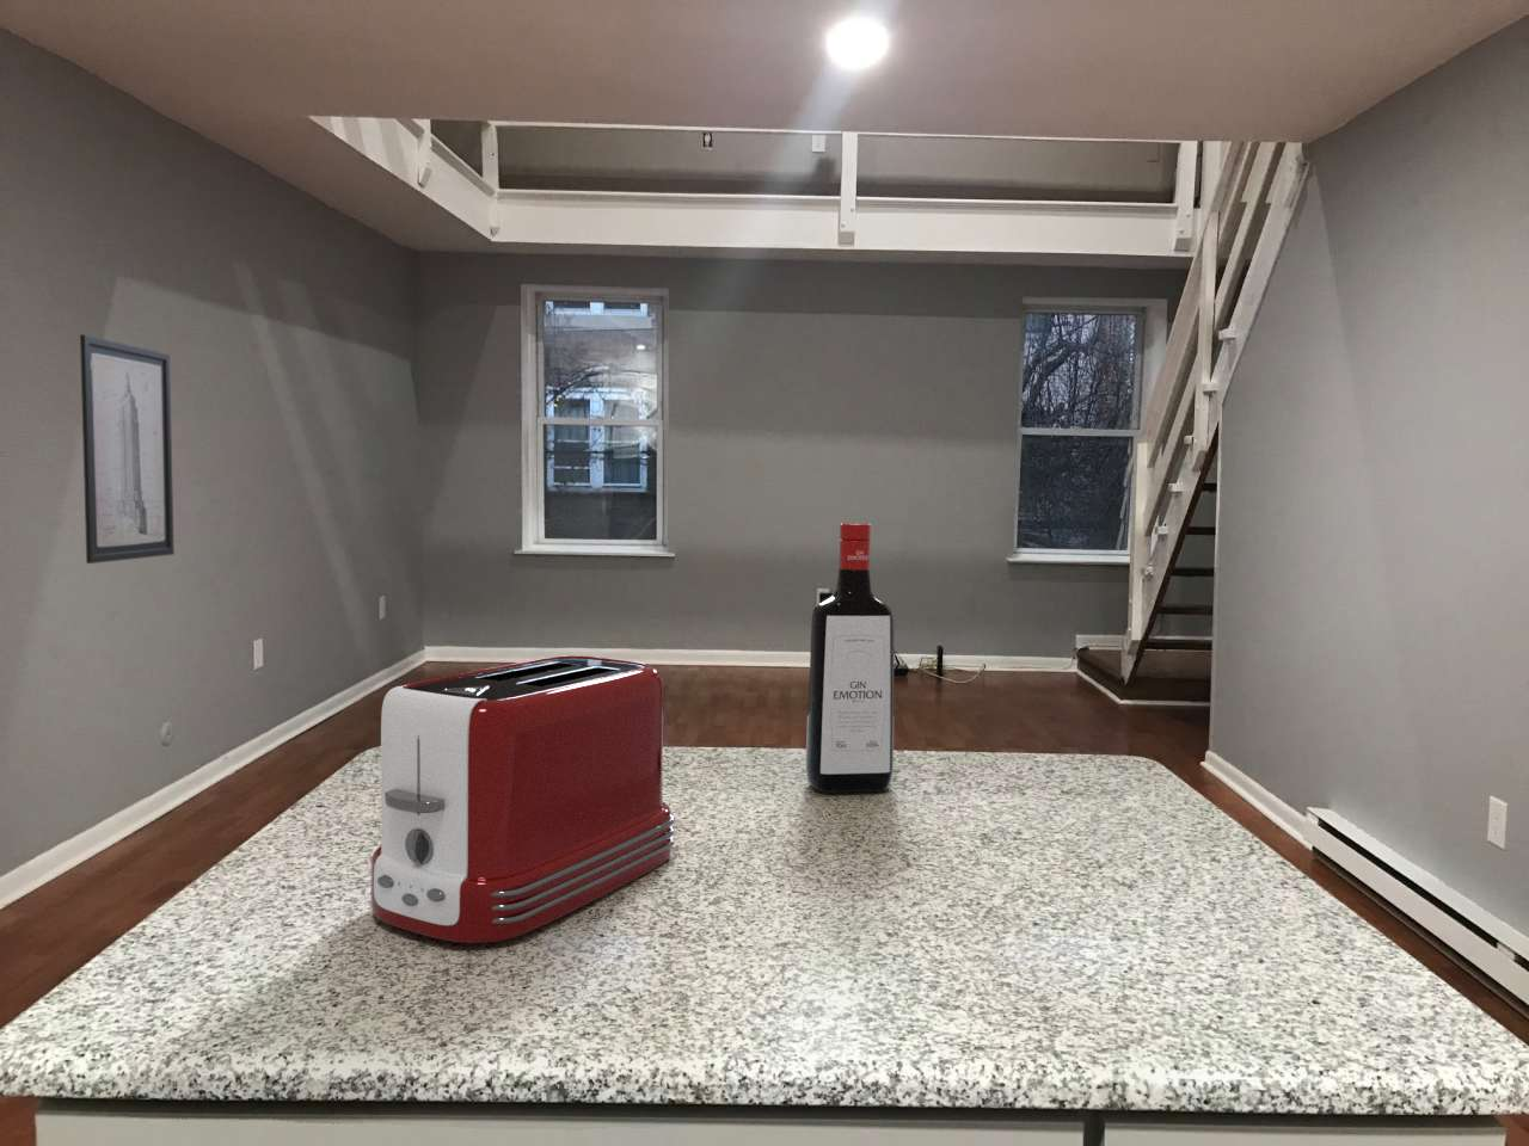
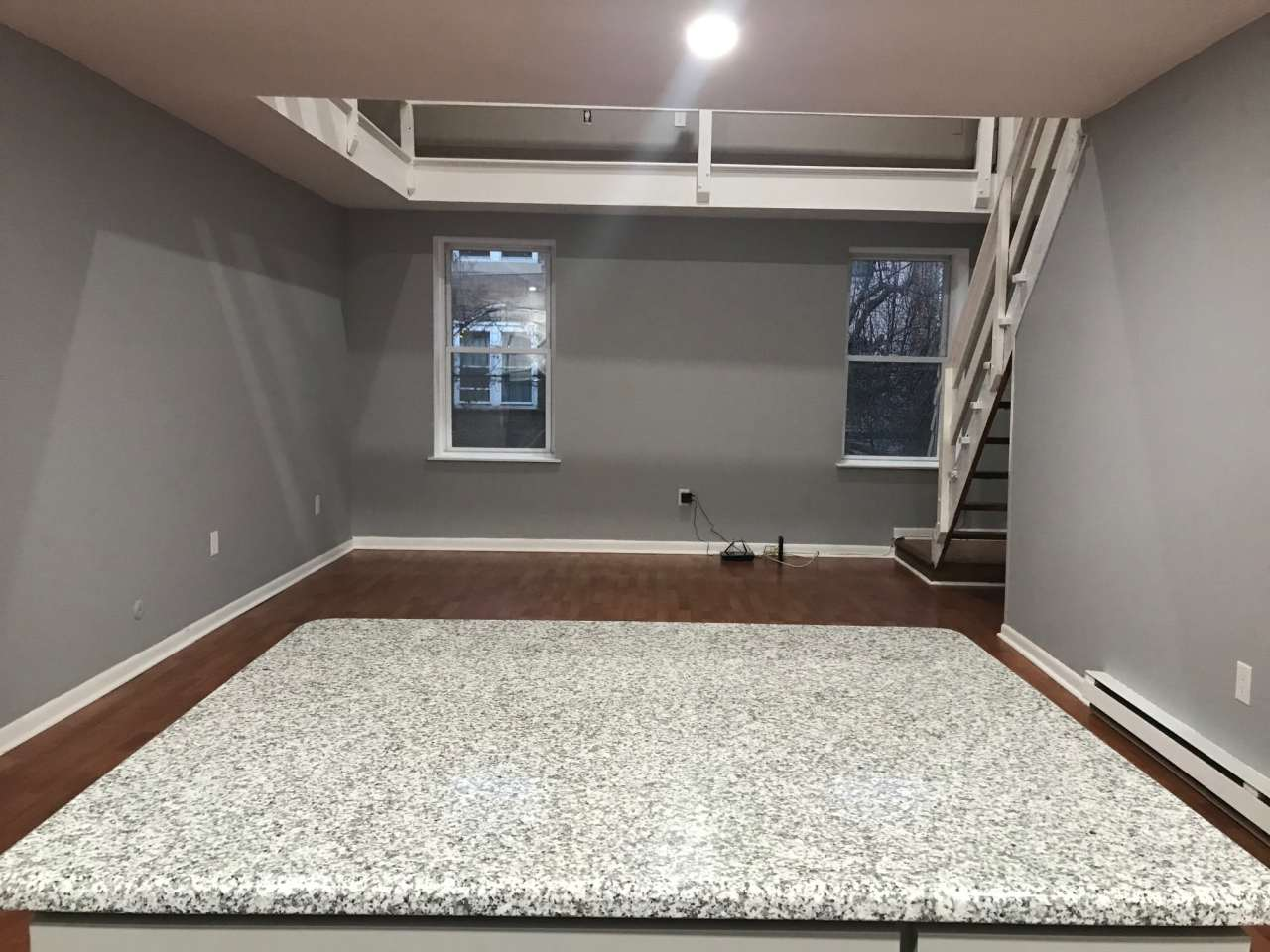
- liquor bottle (851, 655)
- wall art (130, 453)
- toaster (532, 778)
